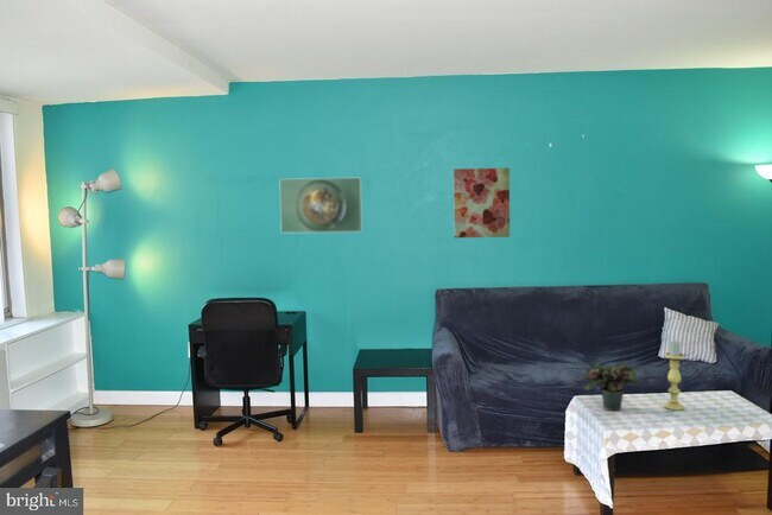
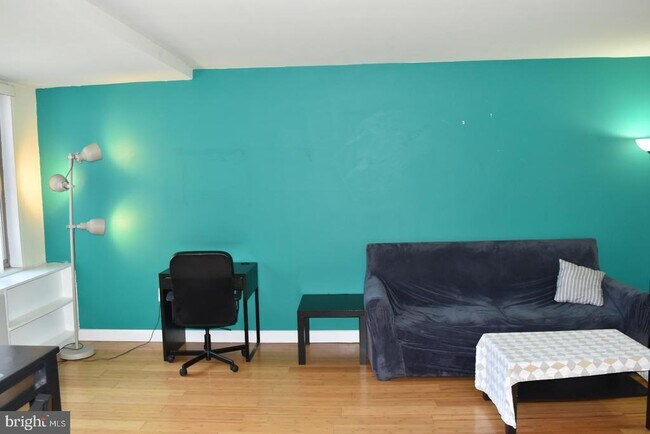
- wall art (481, 203)
- potted plant (610, 387)
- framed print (321, 205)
- candle holder (673, 373)
